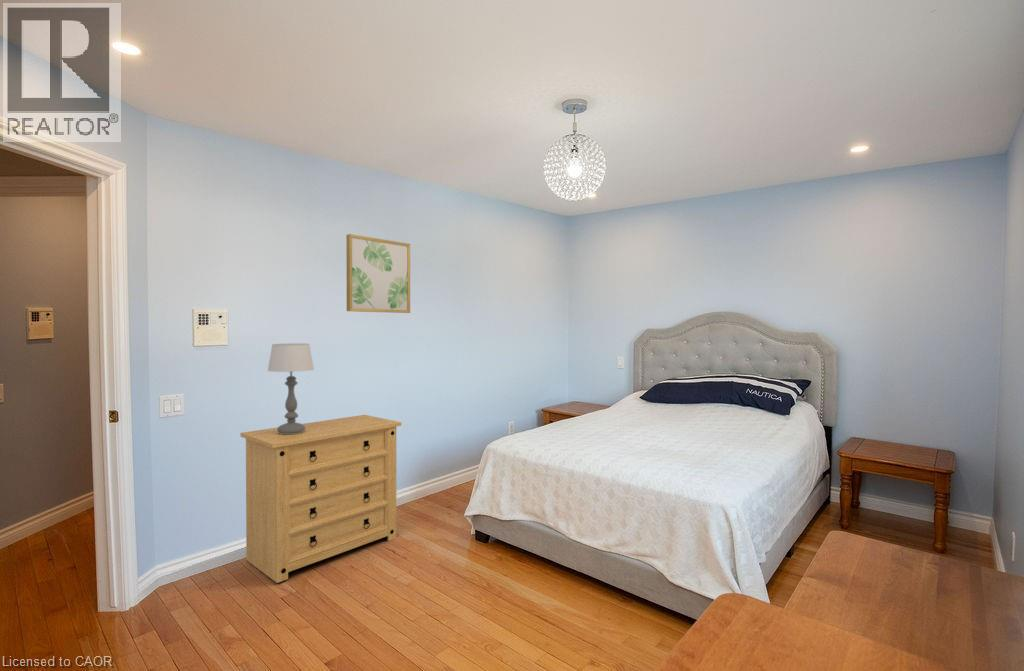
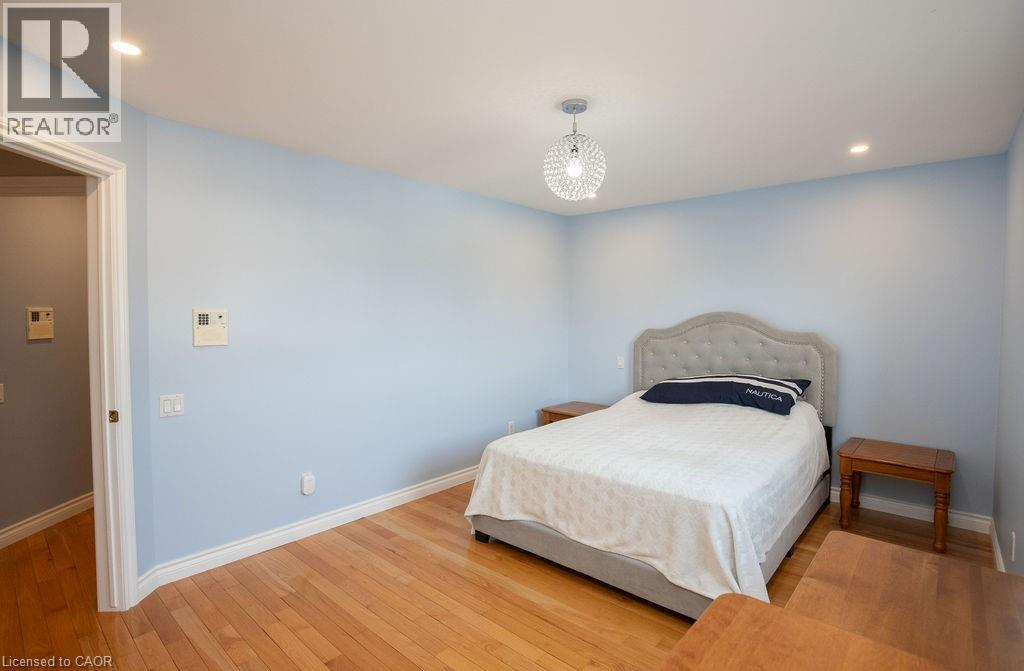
- wall art (380, 275)
- dresser (325, 488)
- table lamp (291, 387)
